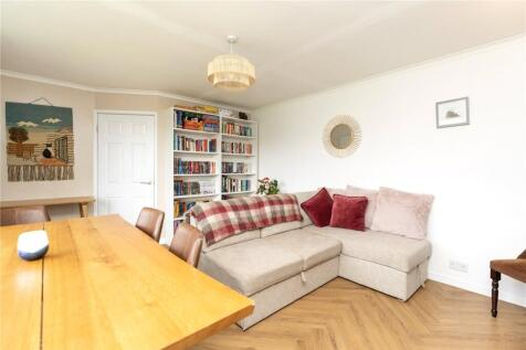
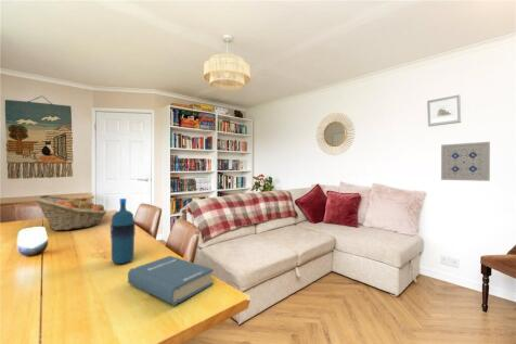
+ water bottle (122, 230)
+ wall art (464, 162)
+ hardback book (170, 277)
+ fruit basket (73, 209)
